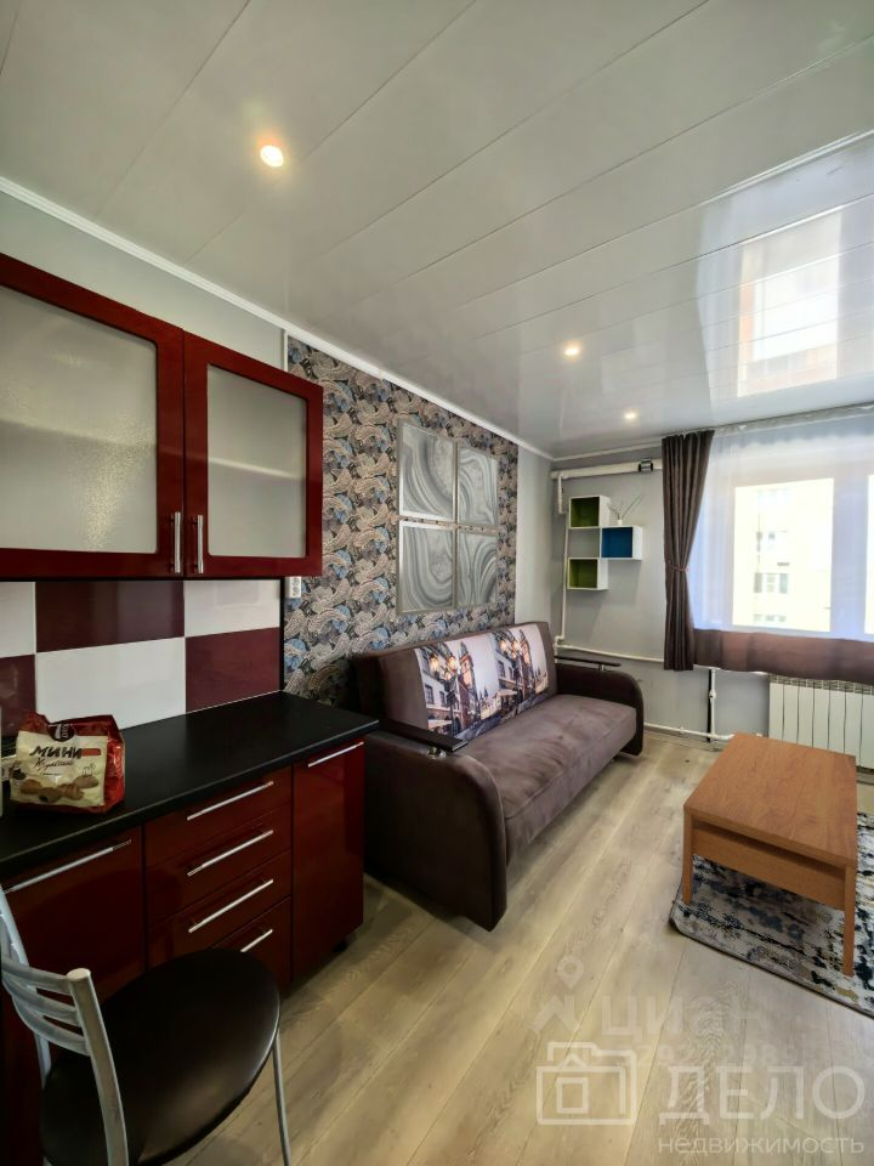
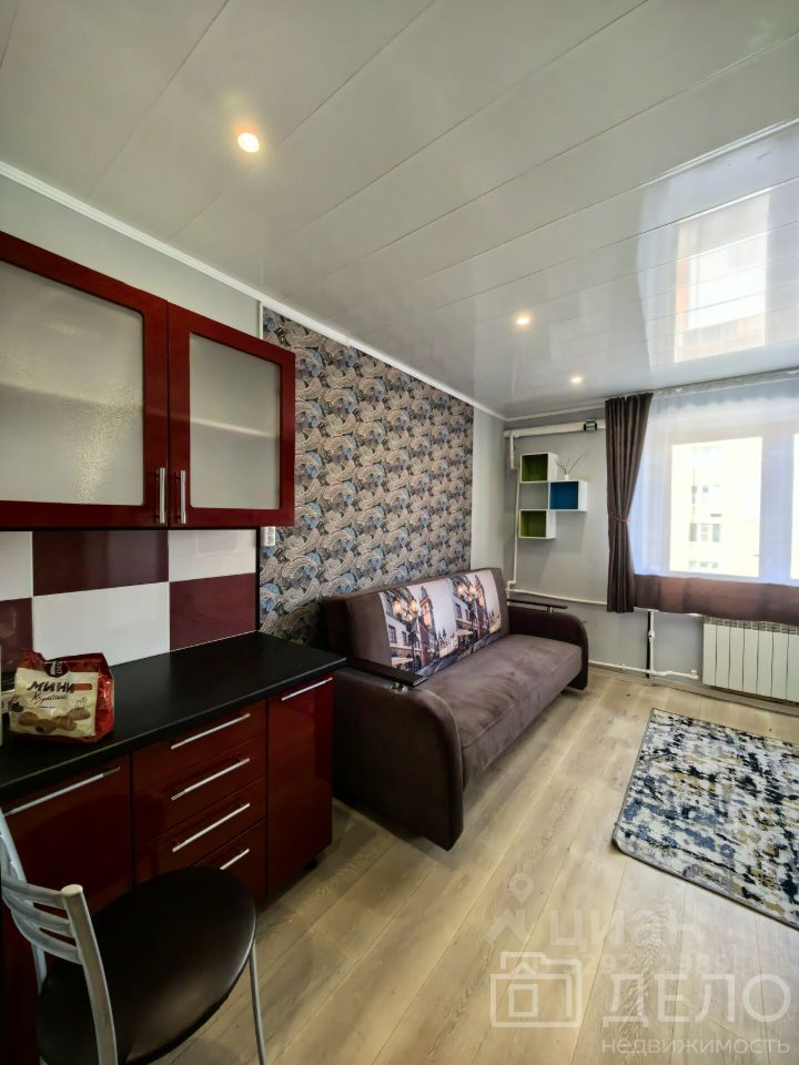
- coffee table (778, 820)
- wall art (453, 527)
